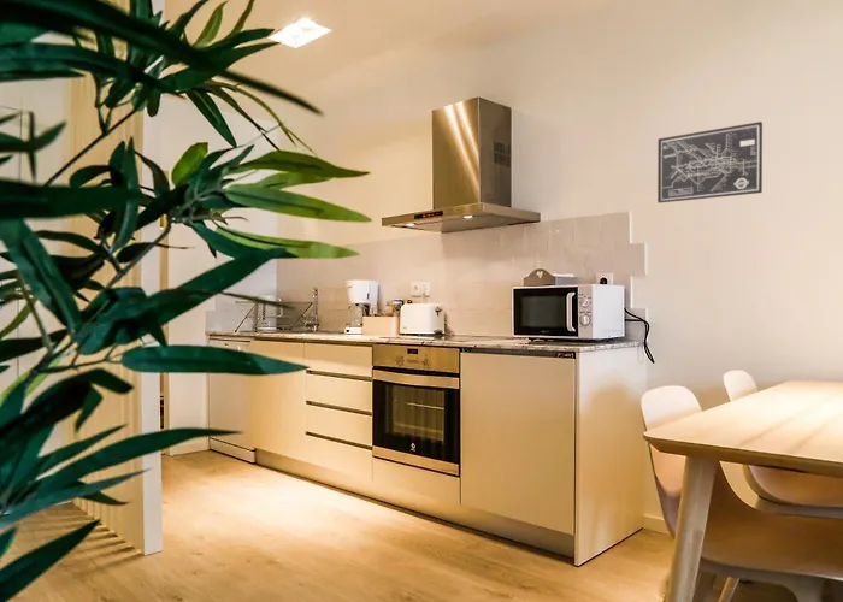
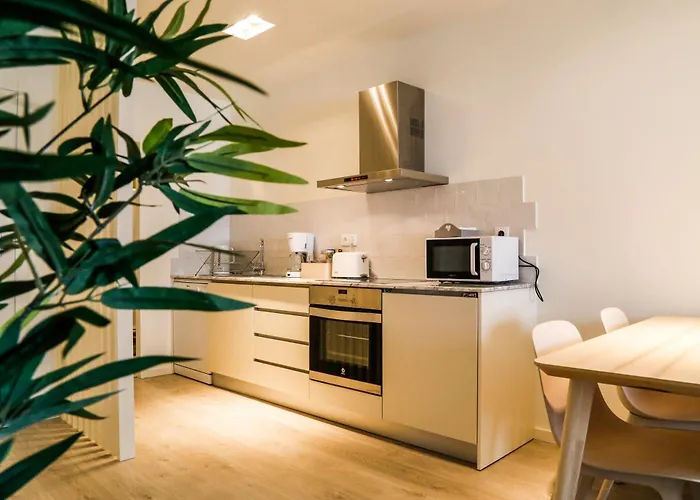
- wall art (707, 164)
